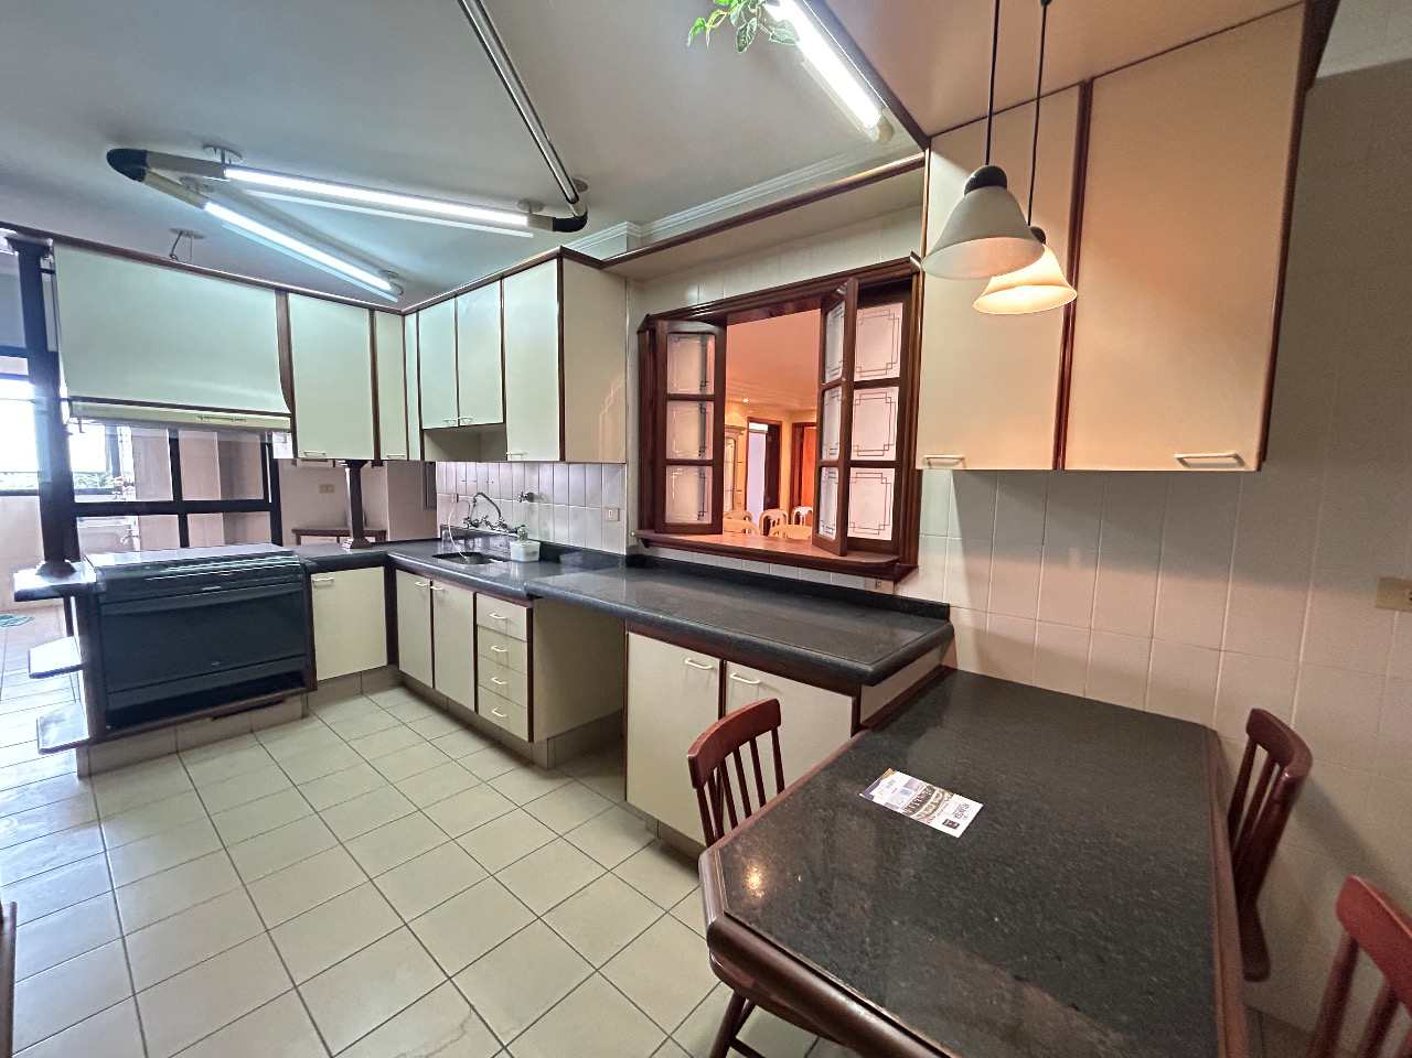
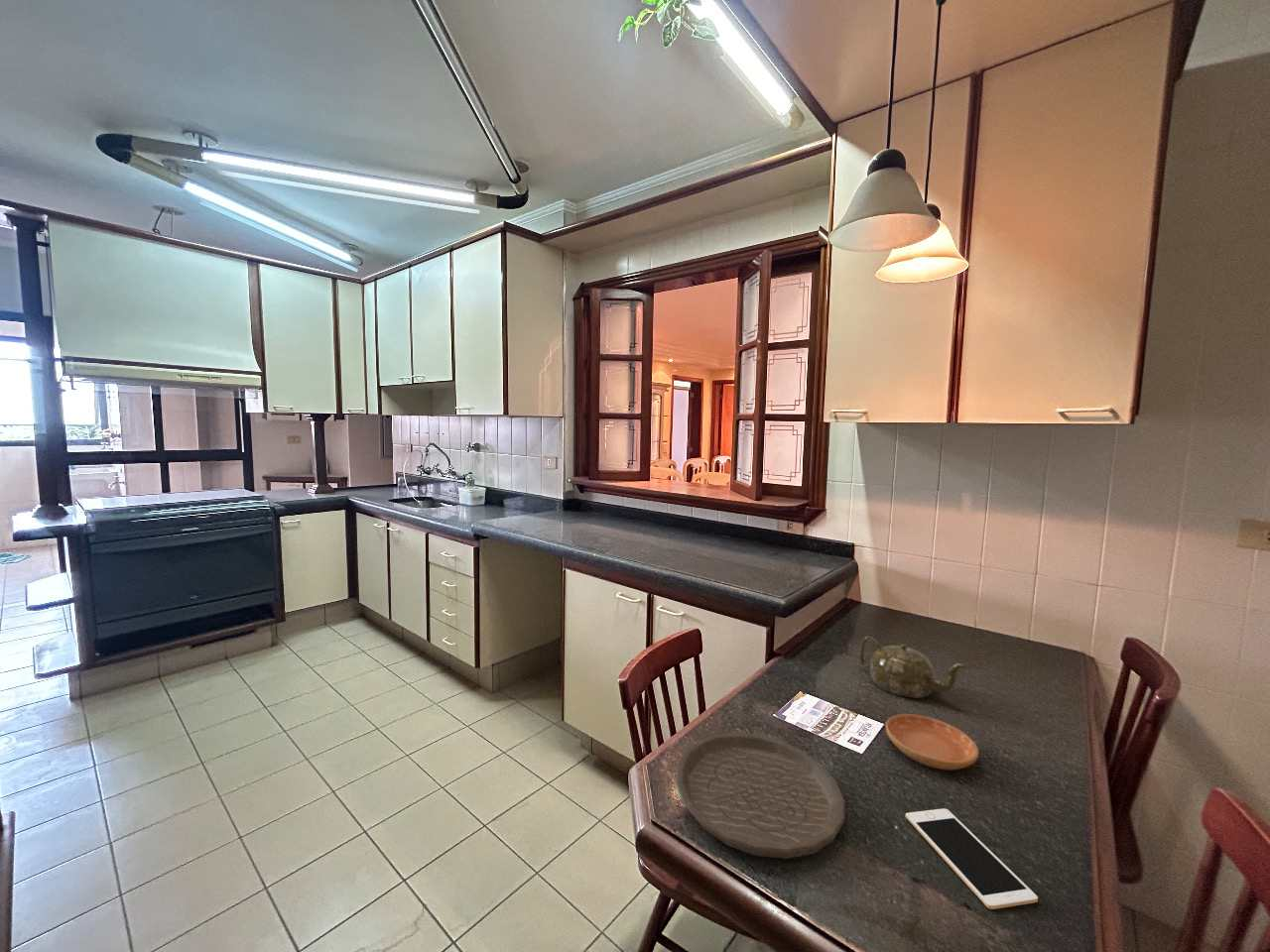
+ plate (756, 787)
+ cell phone (964, 853)
+ saucer (930, 742)
+ teapot (907, 665)
